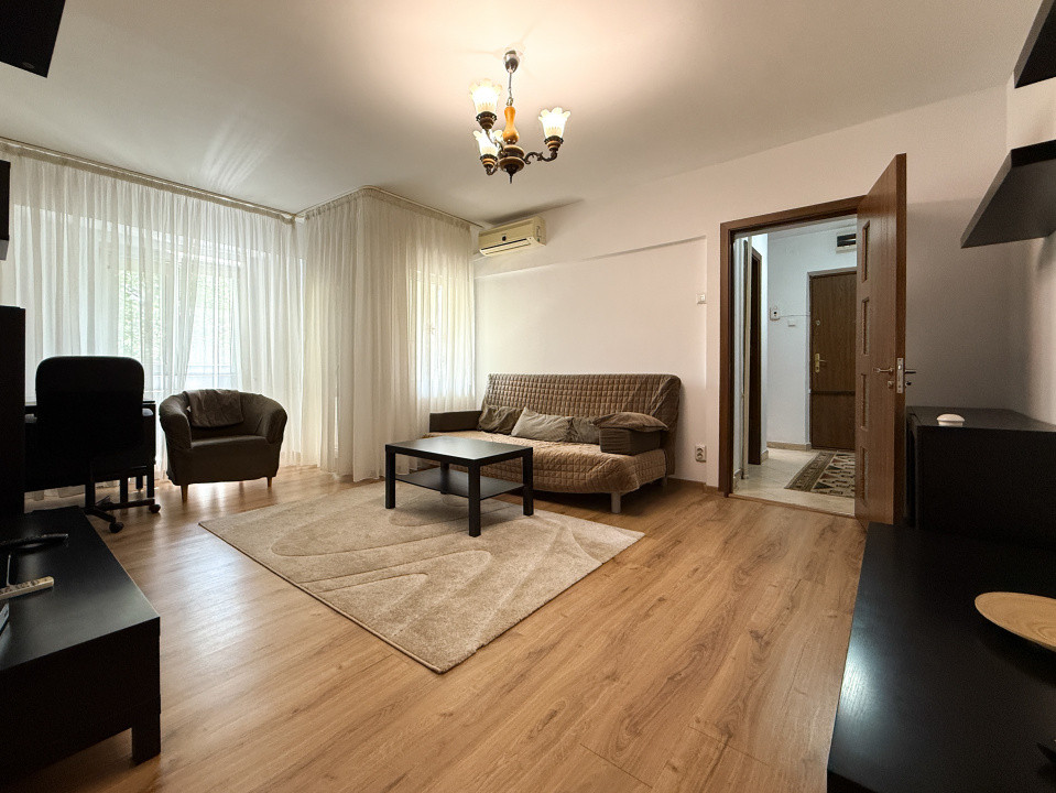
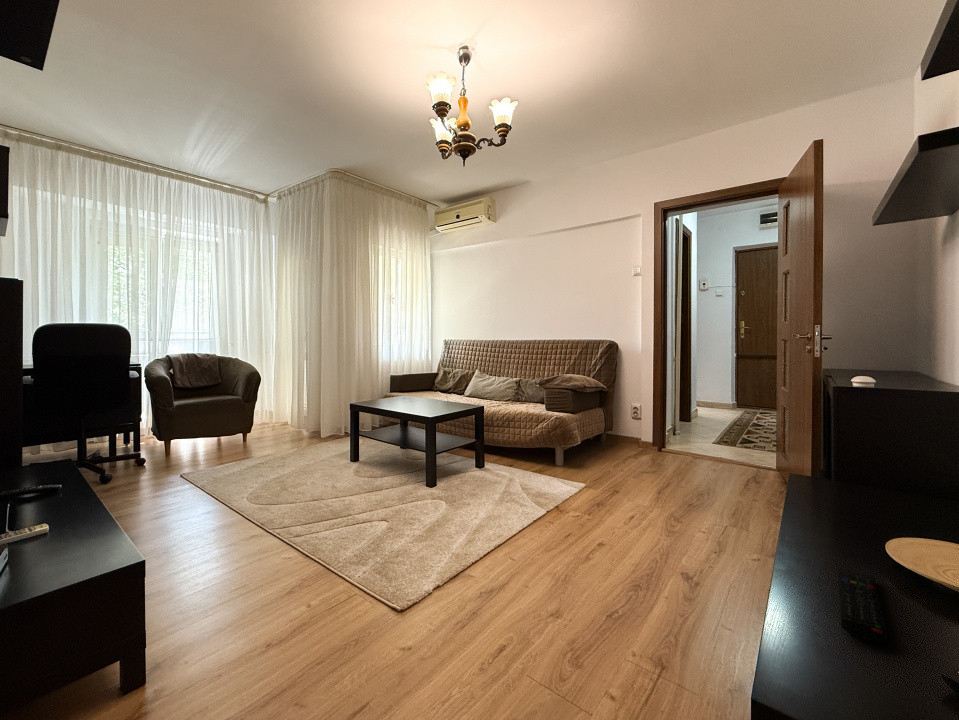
+ remote control (859, 601)
